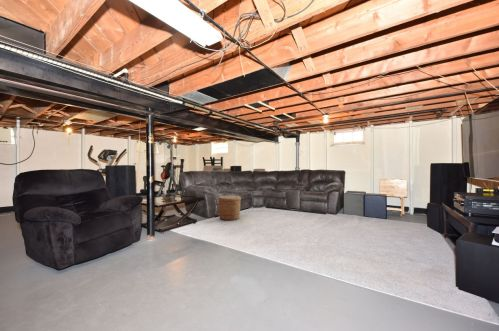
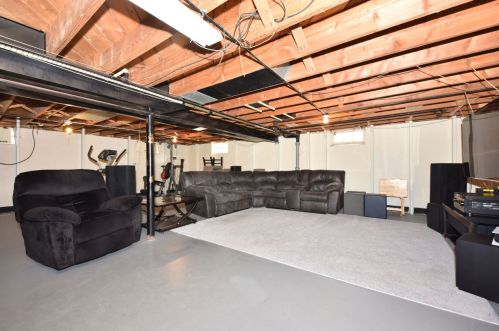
- basket (229, 207)
